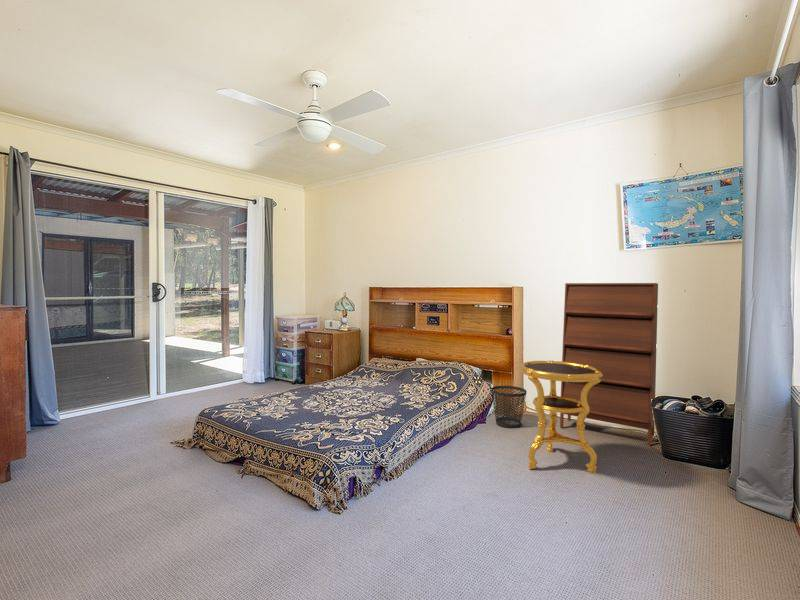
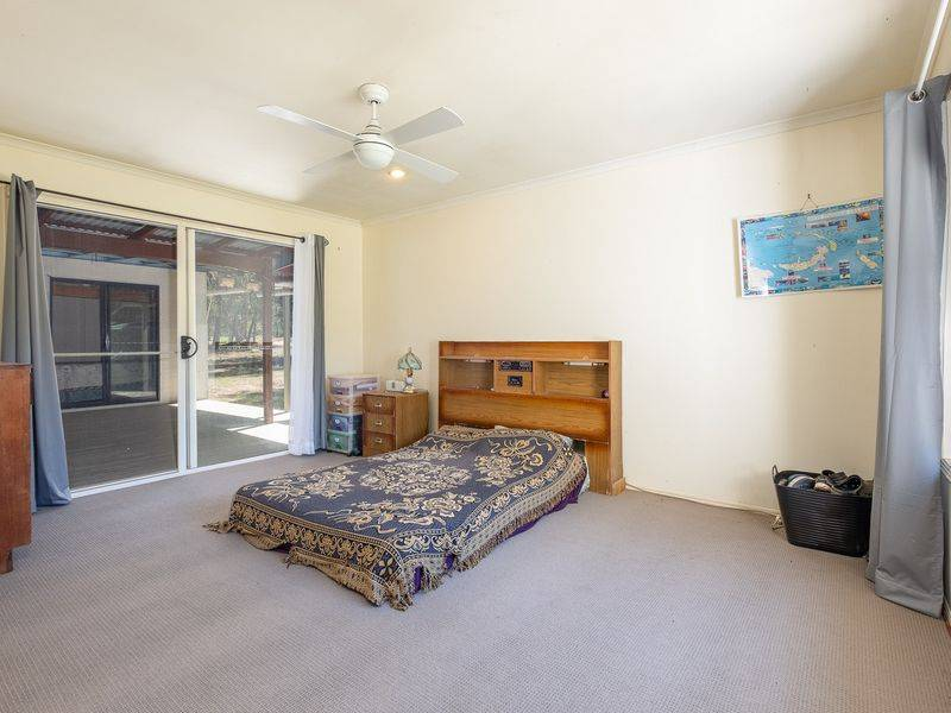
- shoe cabinet (607, 357)
- side table (556, 414)
- wastebasket (508, 406)
